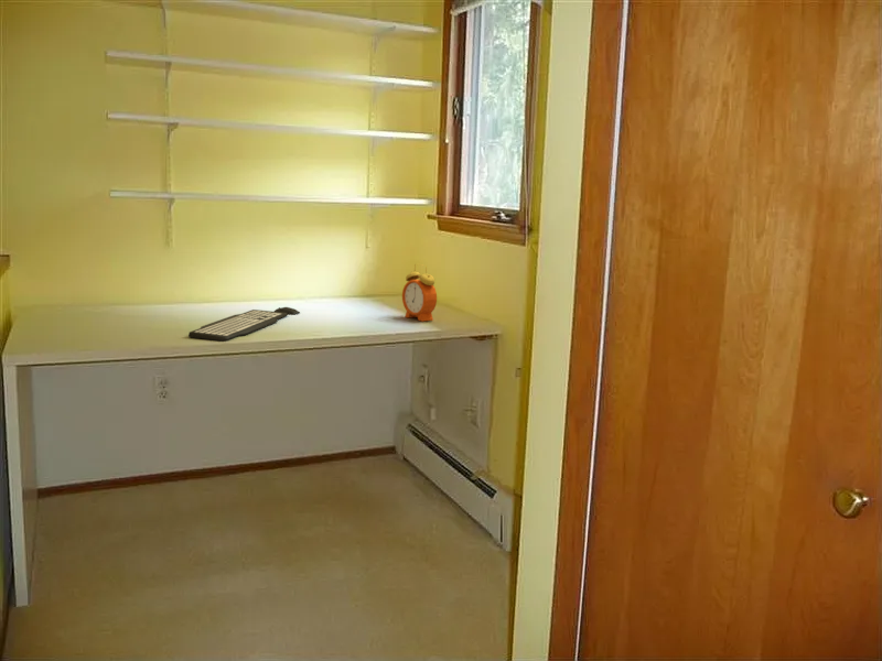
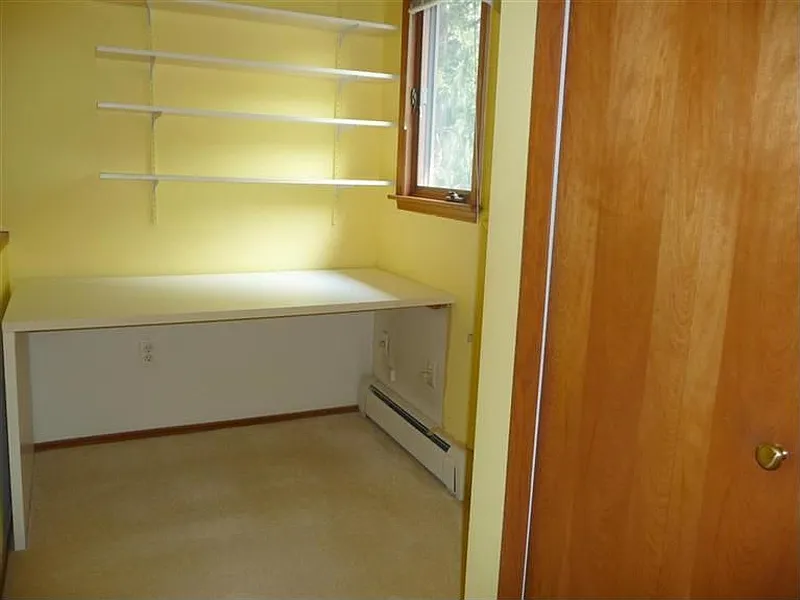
- keyboard (250, 322)
- alarm clock (419, 291)
